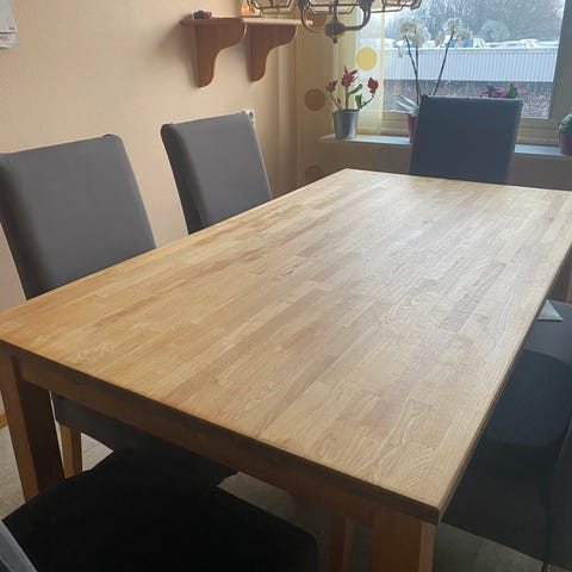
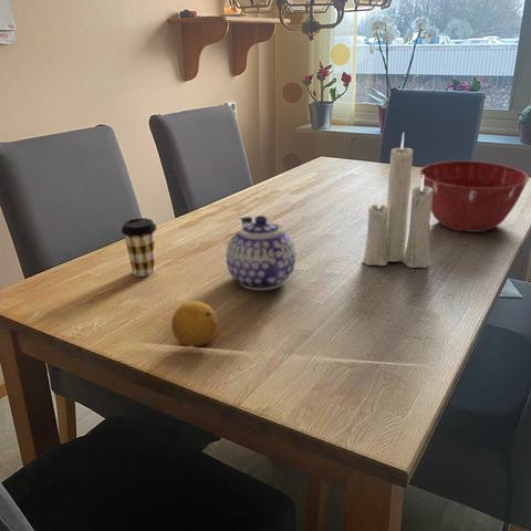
+ candle (399, 197)
+ coffee cup (140, 247)
+ teapot (260, 249)
+ mixing bowl (469, 199)
+ fruit (195, 323)
